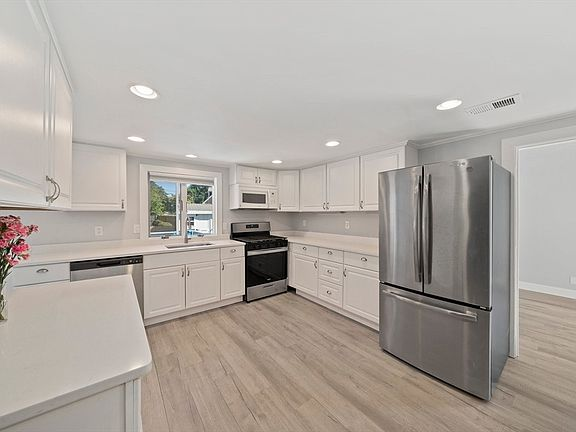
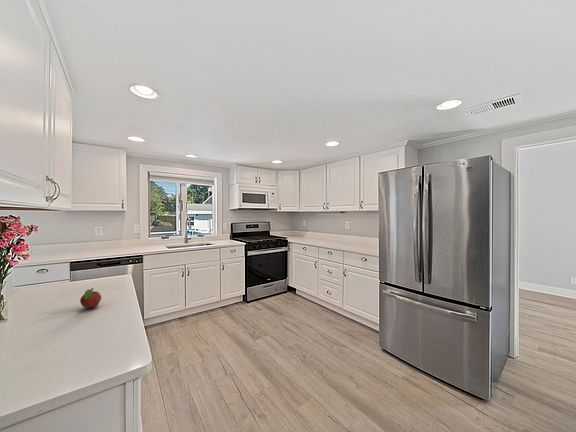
+ fruit (90, 298)
